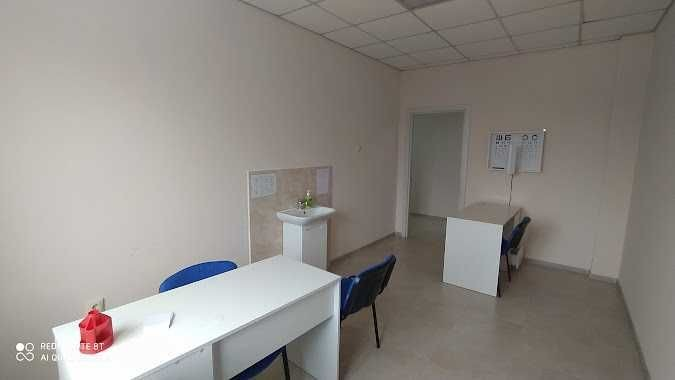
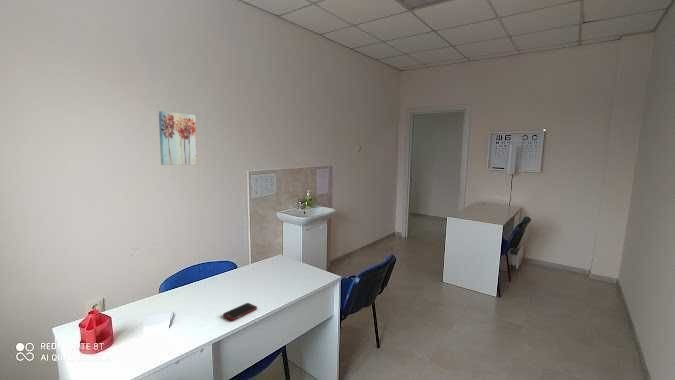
+ cell phone (240, 311)
+ wall art (178, 139)
